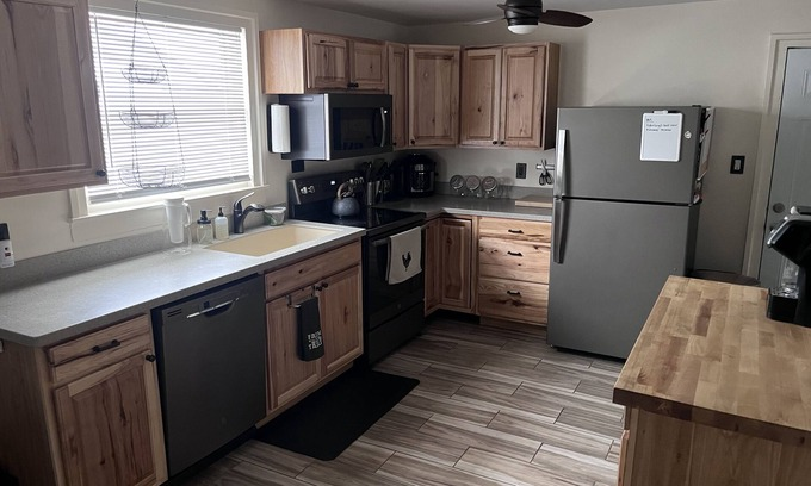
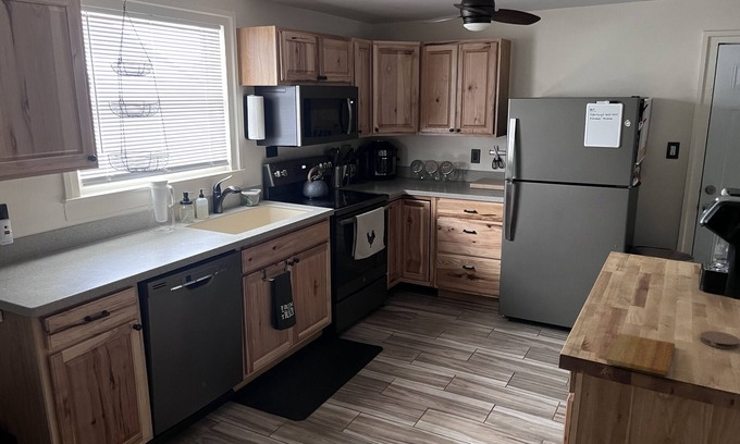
+ cutting board (641, 353)
+ coaster (719, 340)
